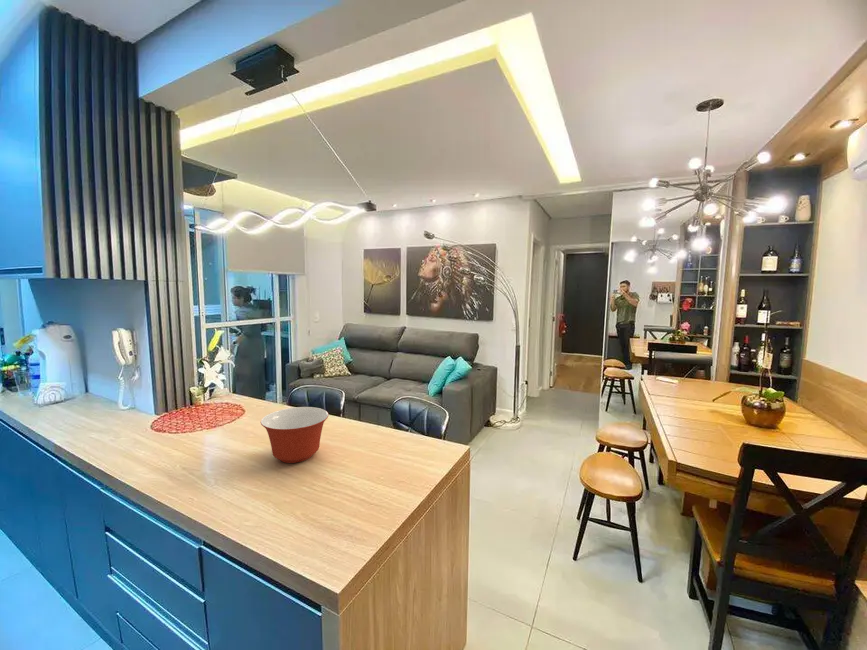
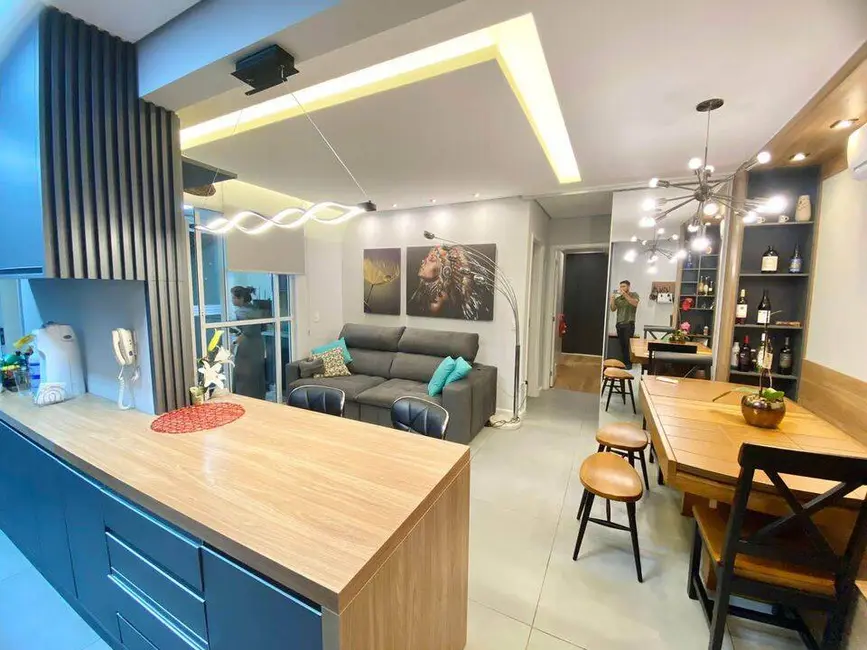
- mixing bowl (296, 436)
